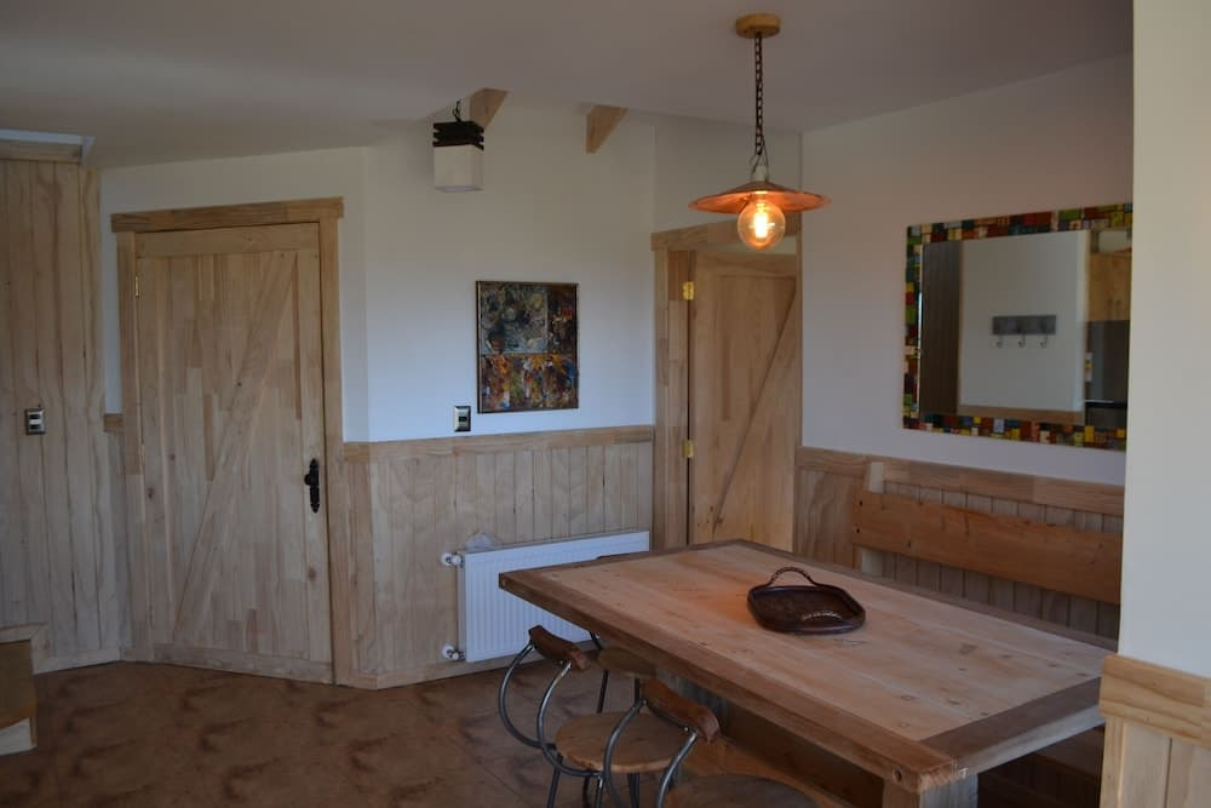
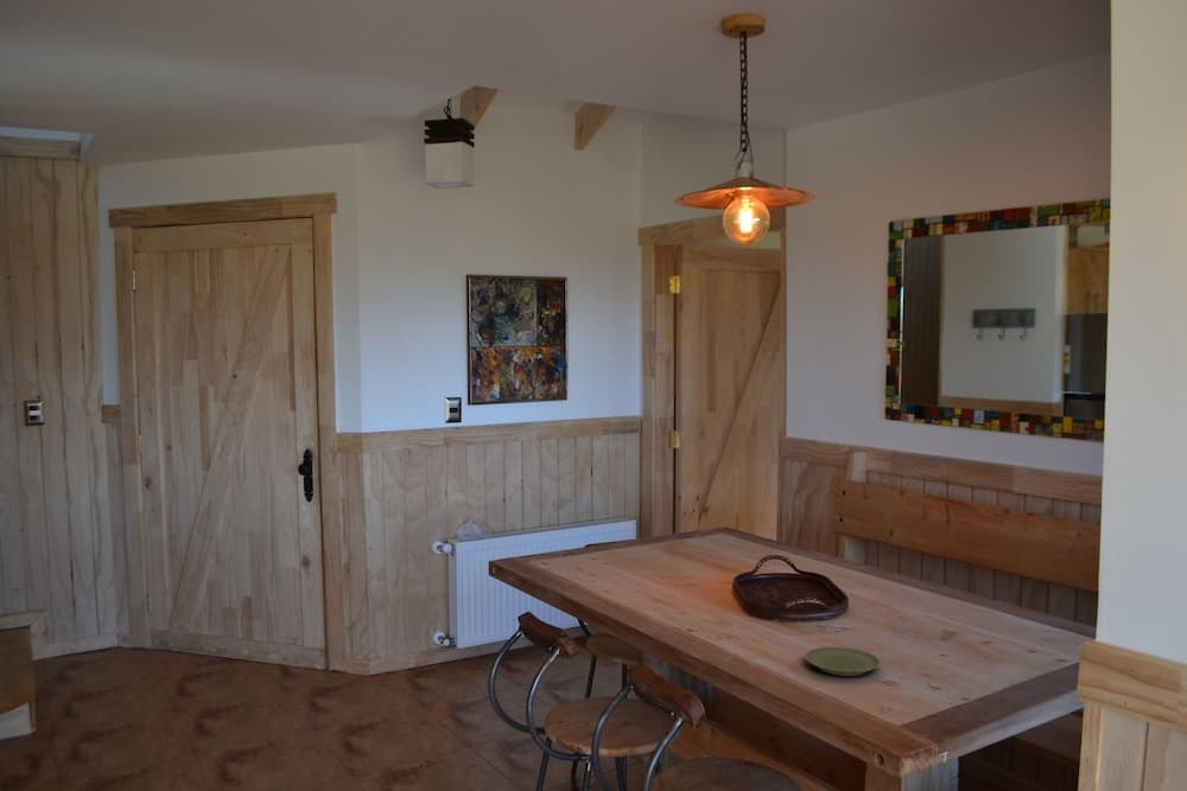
+ plate (842, 662)
